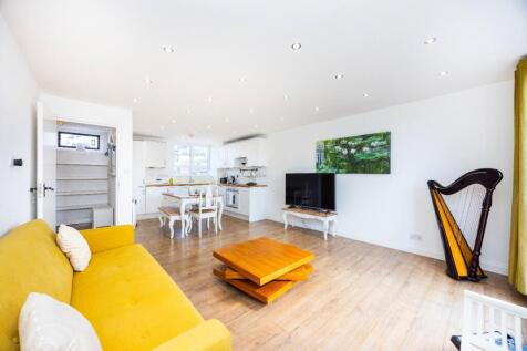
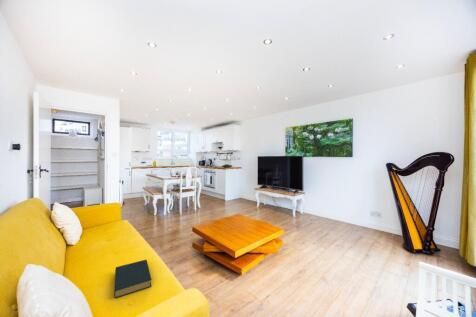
+ hardback book (132, 276)
